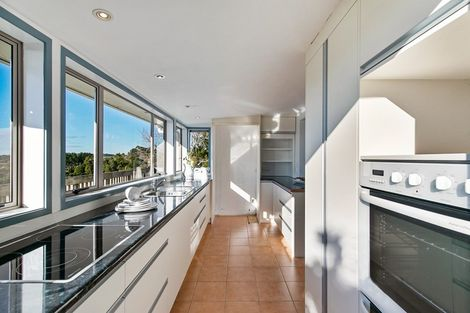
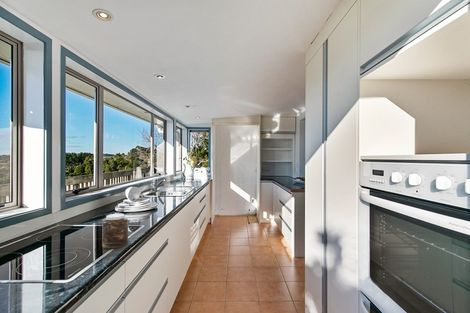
+ jar (115, 229)
